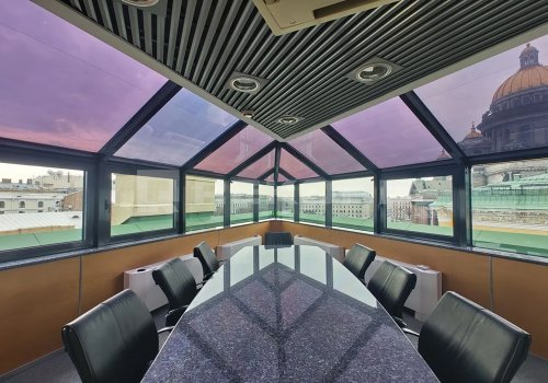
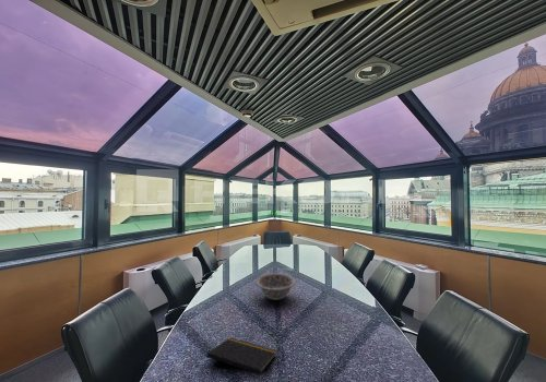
+ notepad (242, 354)
+ decorative bowl (275, 287)
